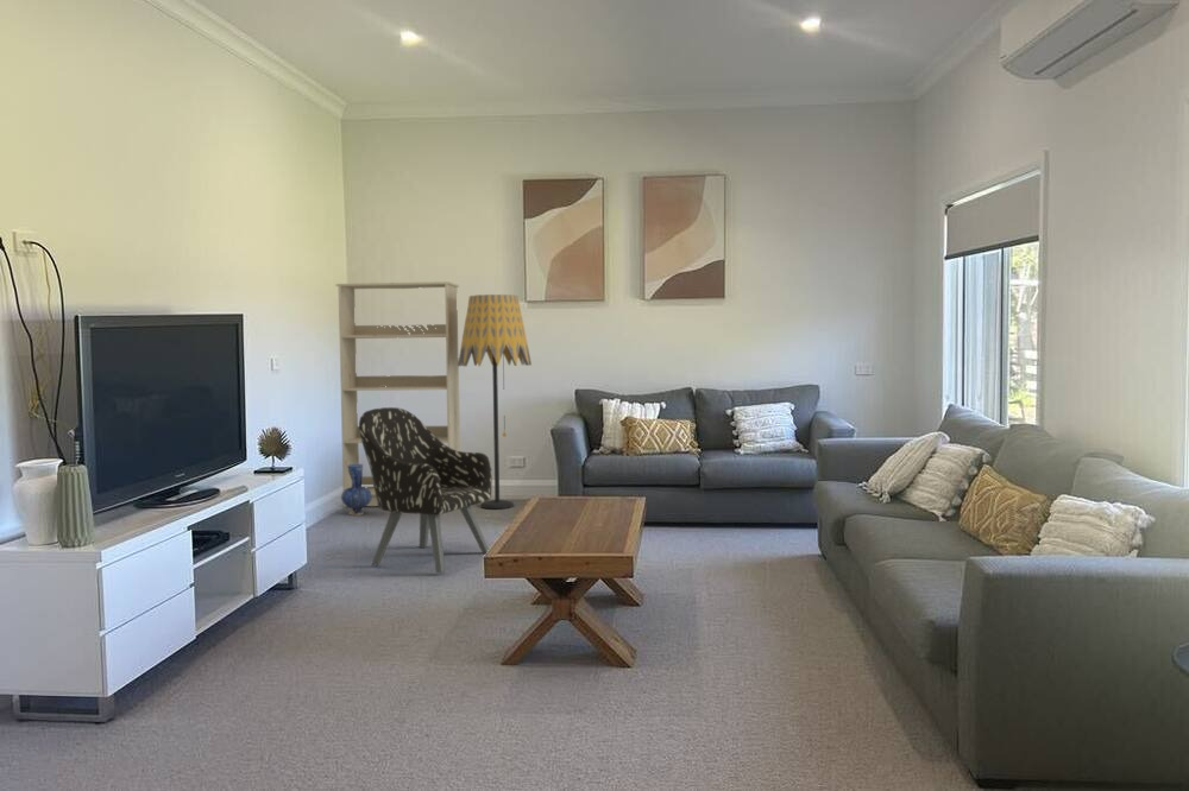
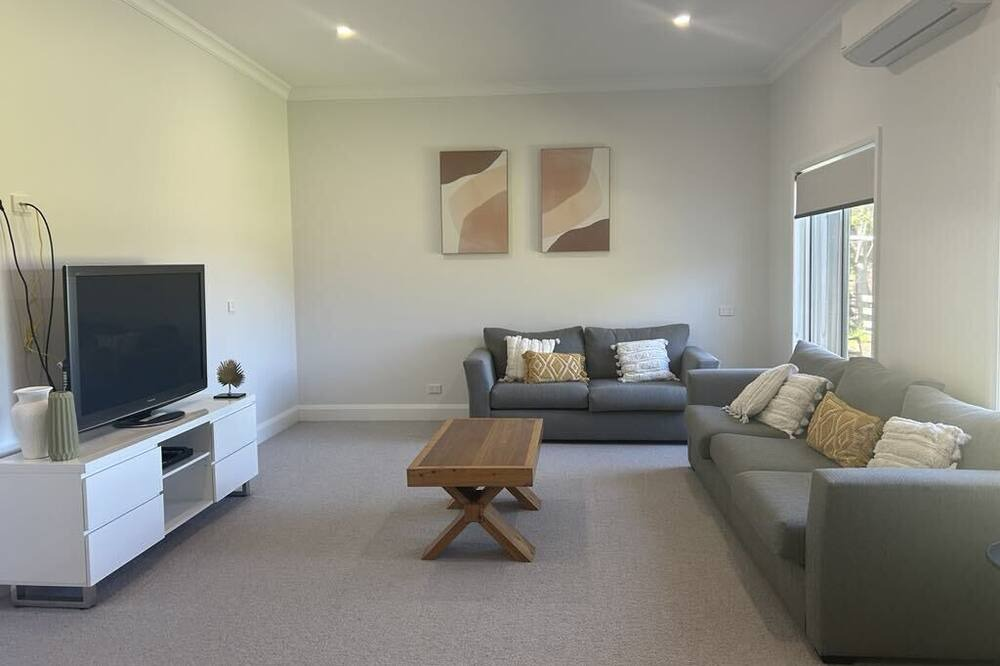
- floor lamp (495, 401)
- armchair (423, 483)
- bookcase (401, 388)
- vase (356, 489)
